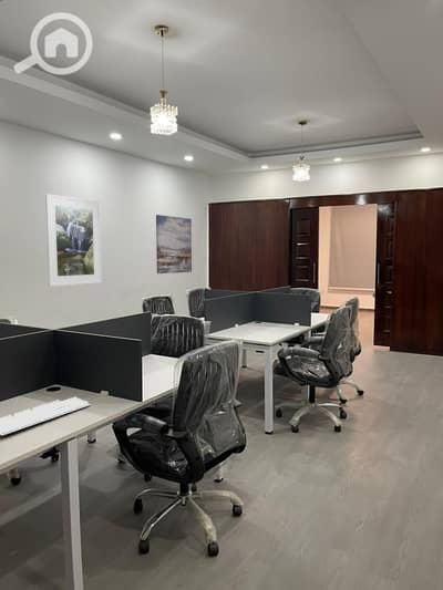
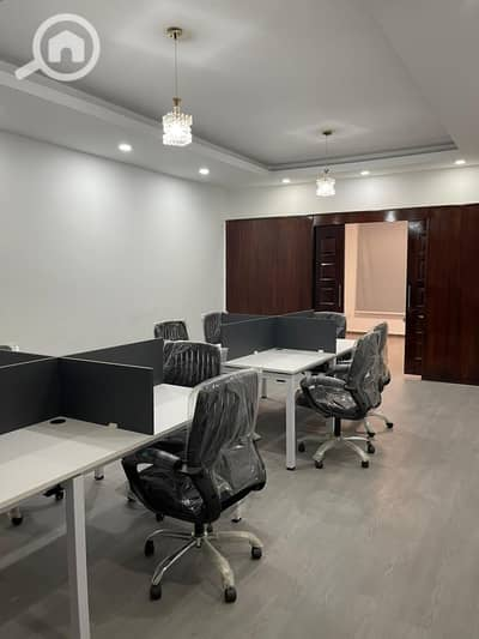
- wall art (174, 245)
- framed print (75, 241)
- keyboard (41, 413)
